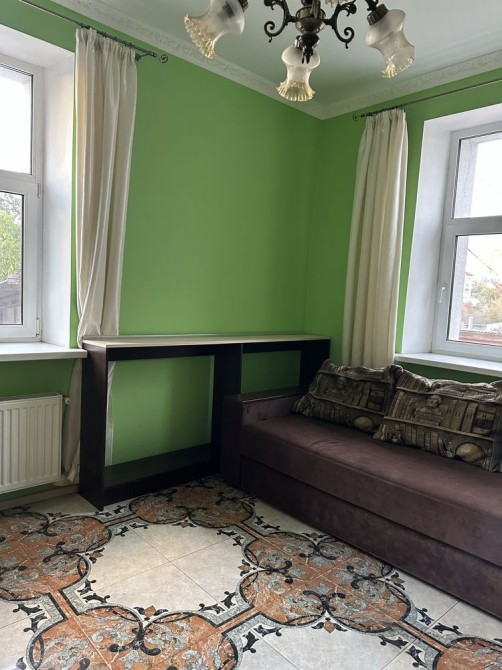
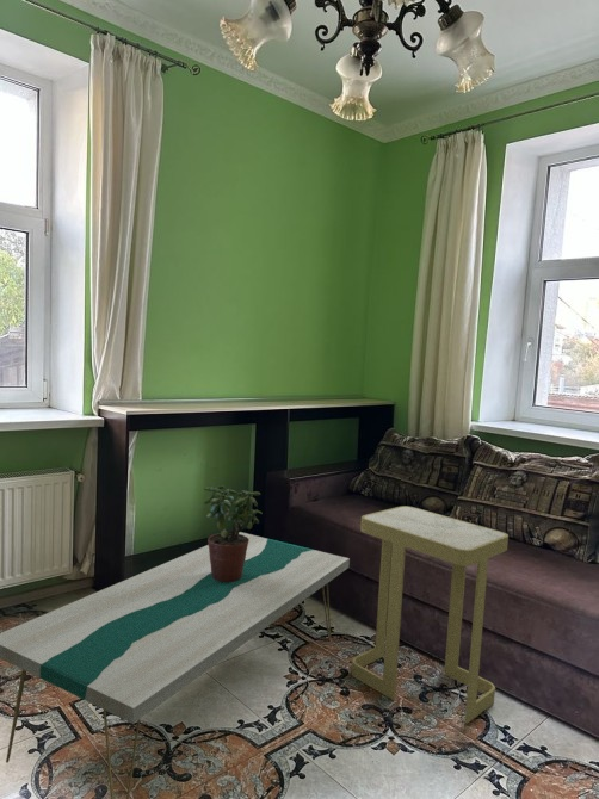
+ side table (449, 609)
+ coffee table (202, 639)
+ potted plant (224, 528)
